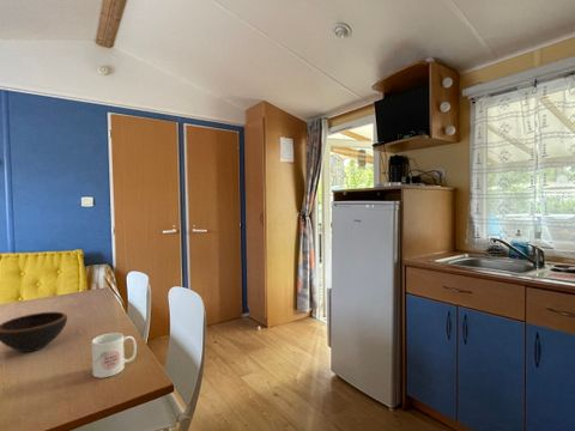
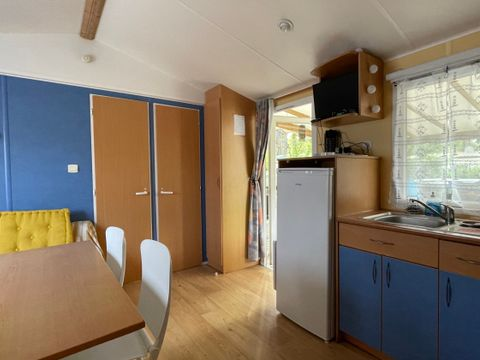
- bowl (34, 334)
- mug (115, 352)
